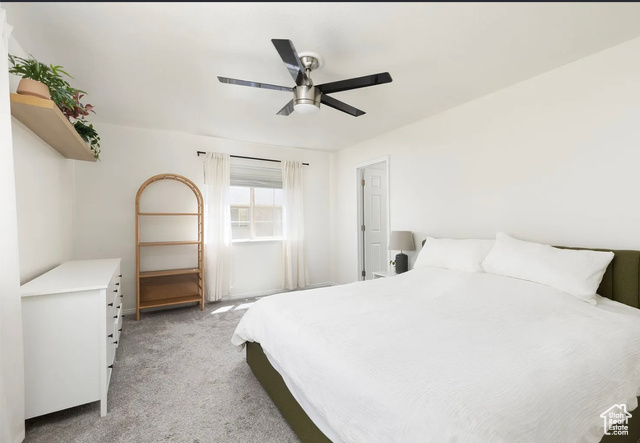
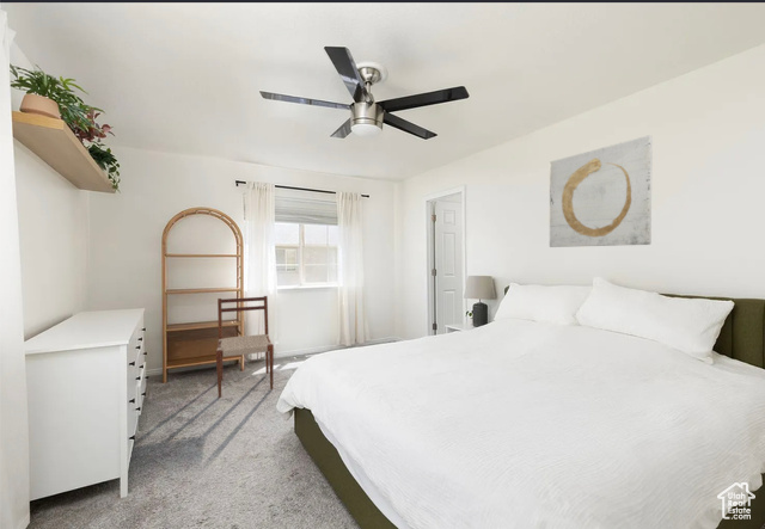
+ chair (244, 342)
+ wall art (594, 198)
